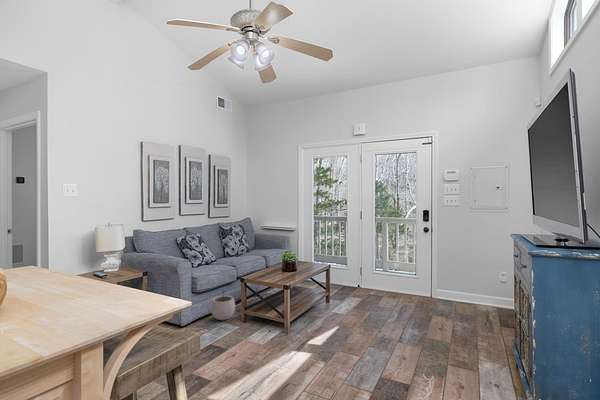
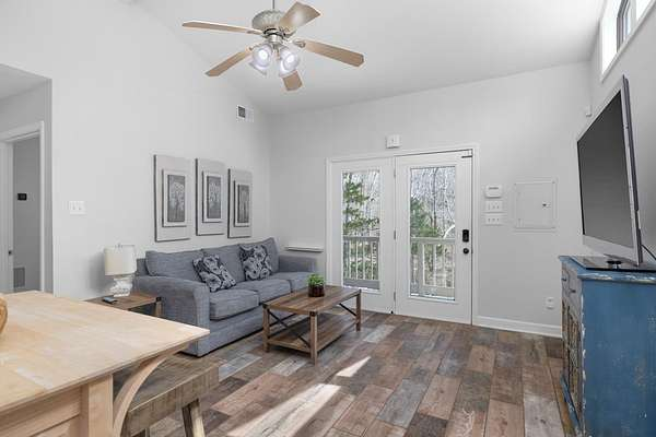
- plant pot (223, 304)
